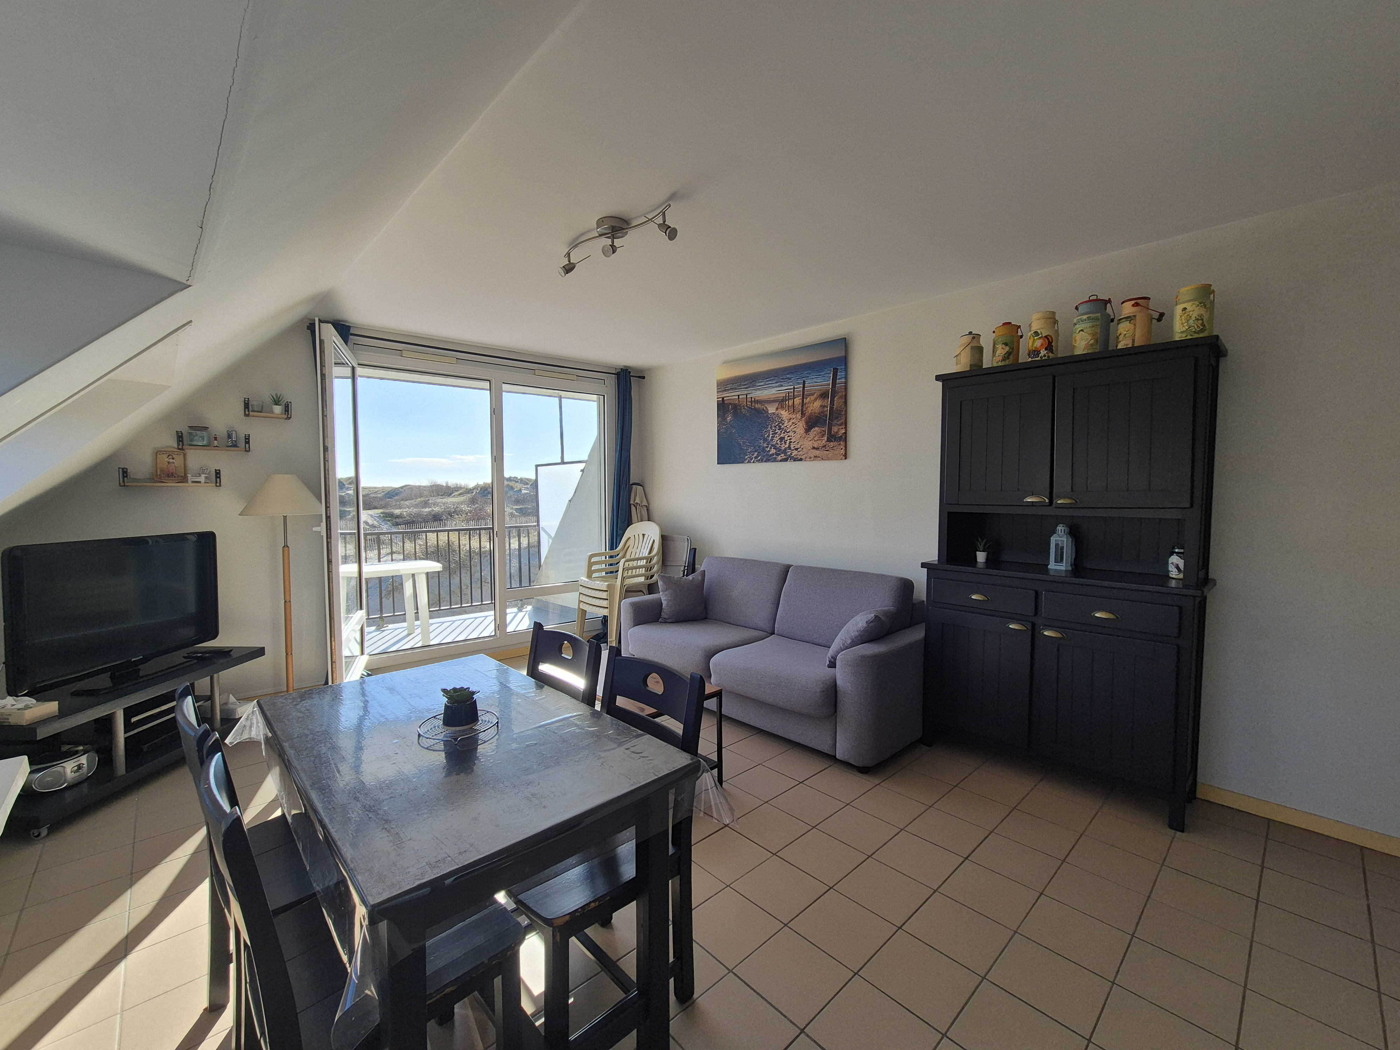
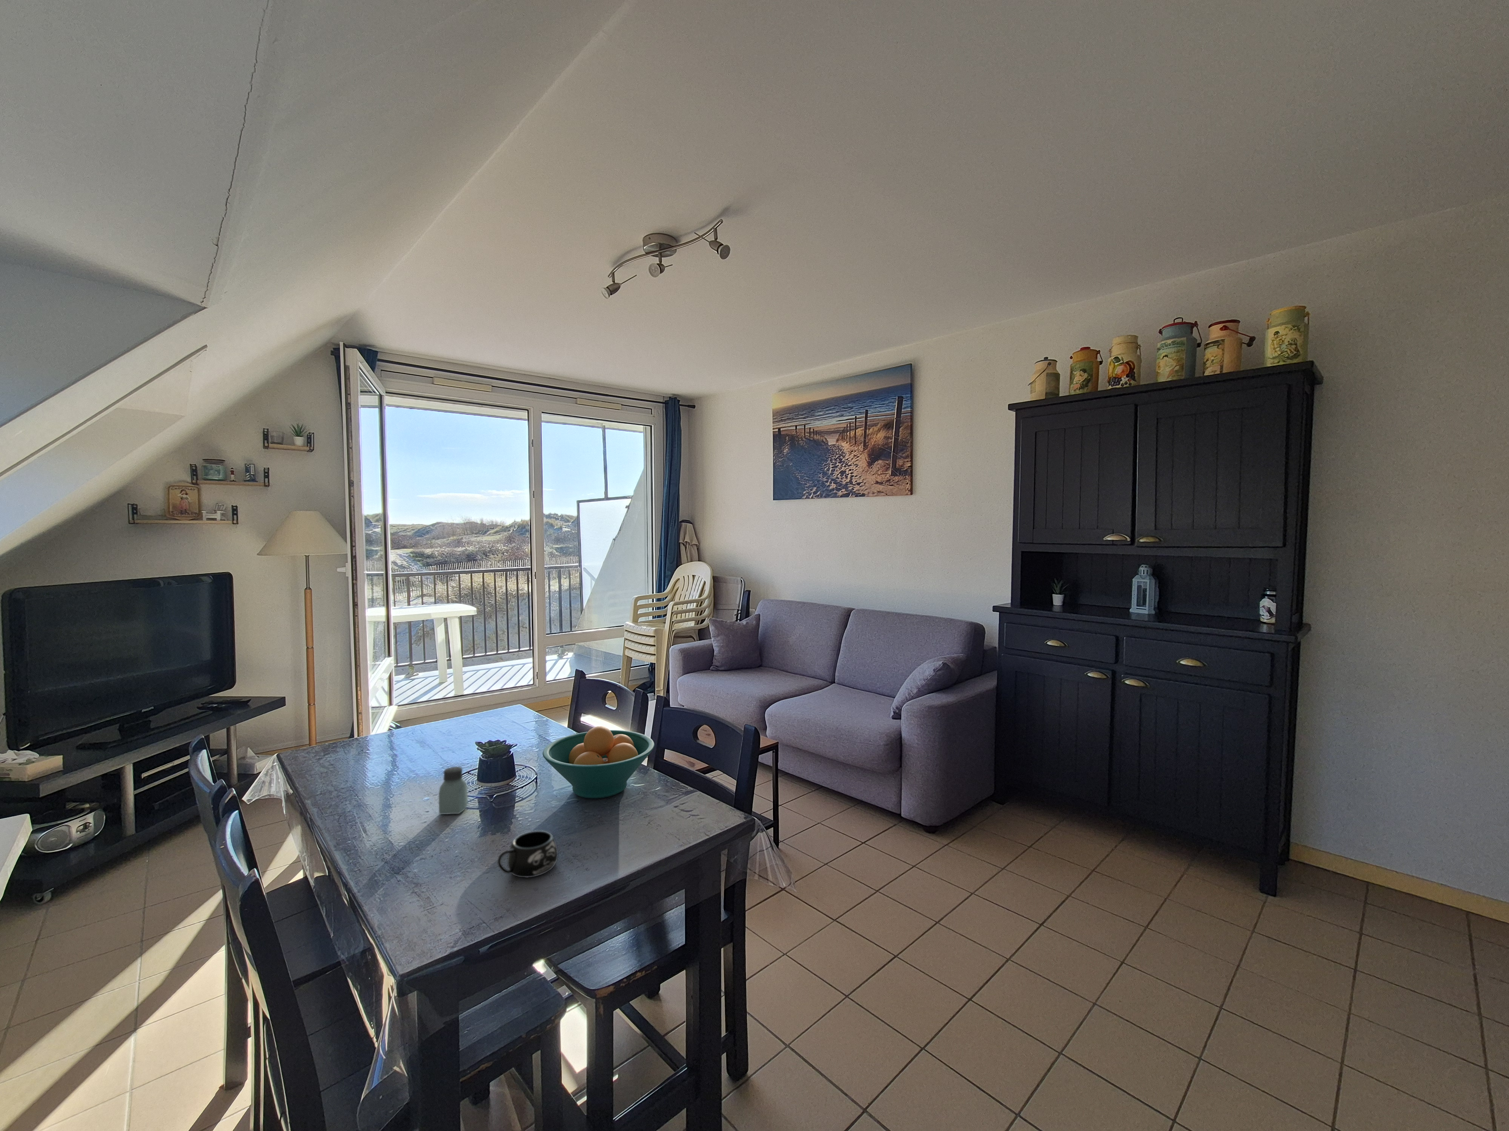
+ saltshaker (453, 790)
+ mug (528, 855)
+ fruit bowl (600, 758)
